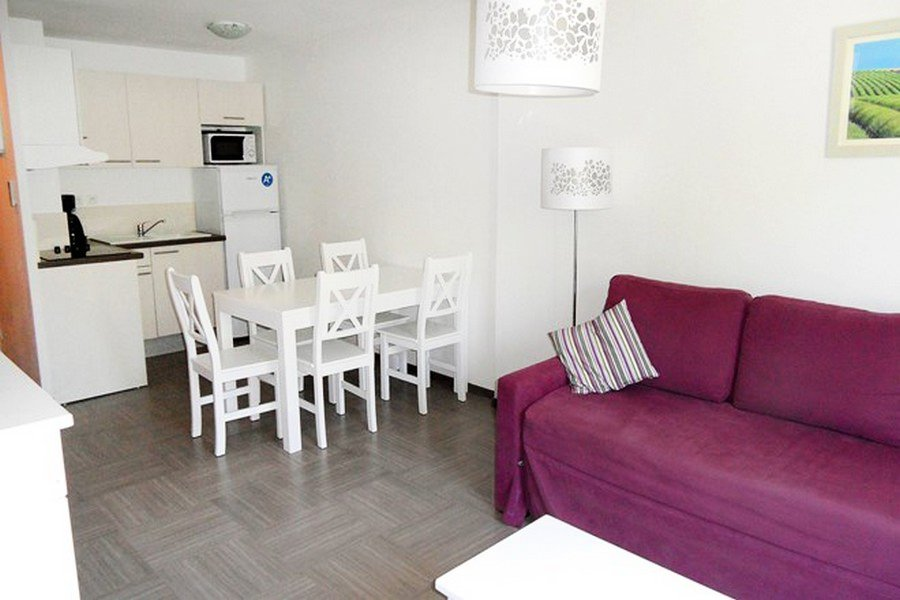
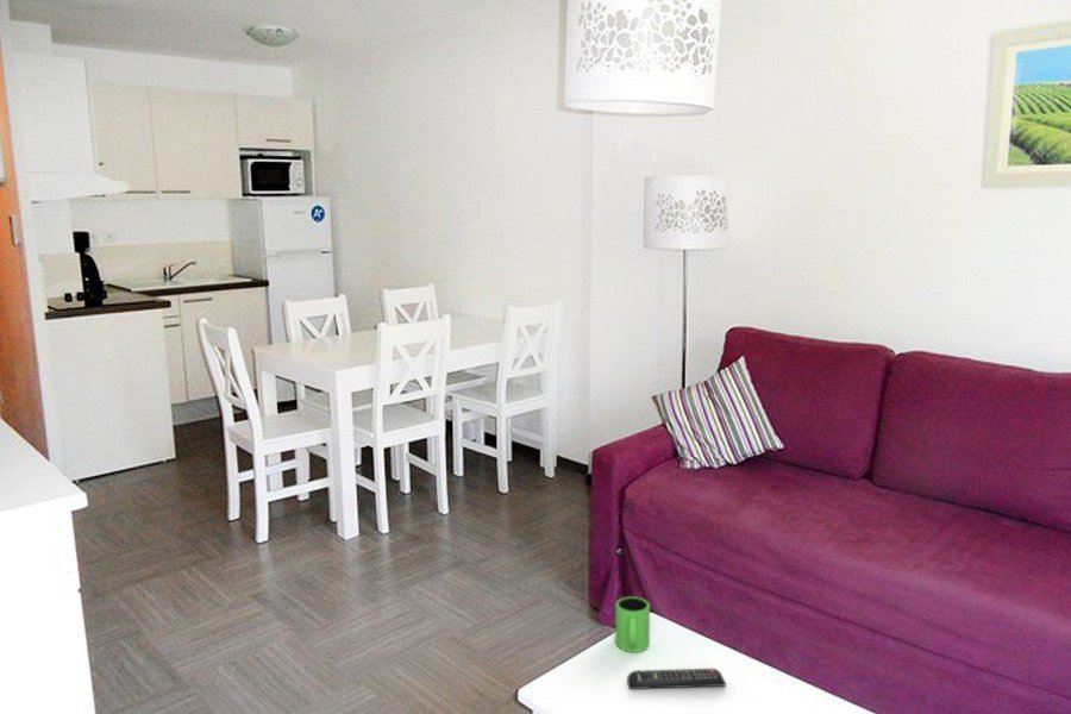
+ remote control (676, 679)
+ mug (632, 627)
